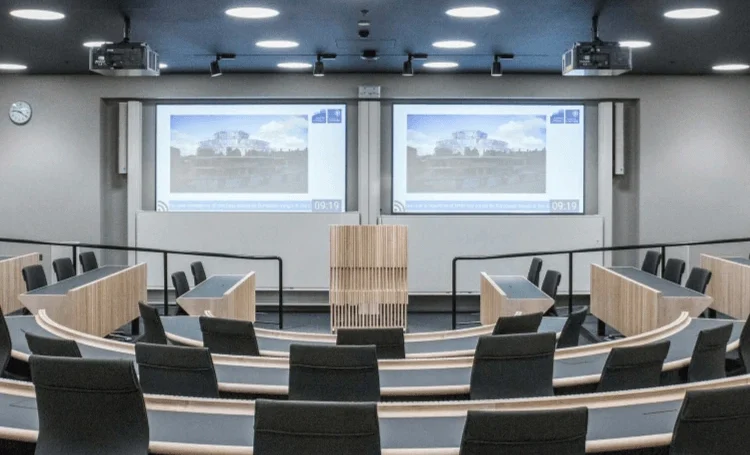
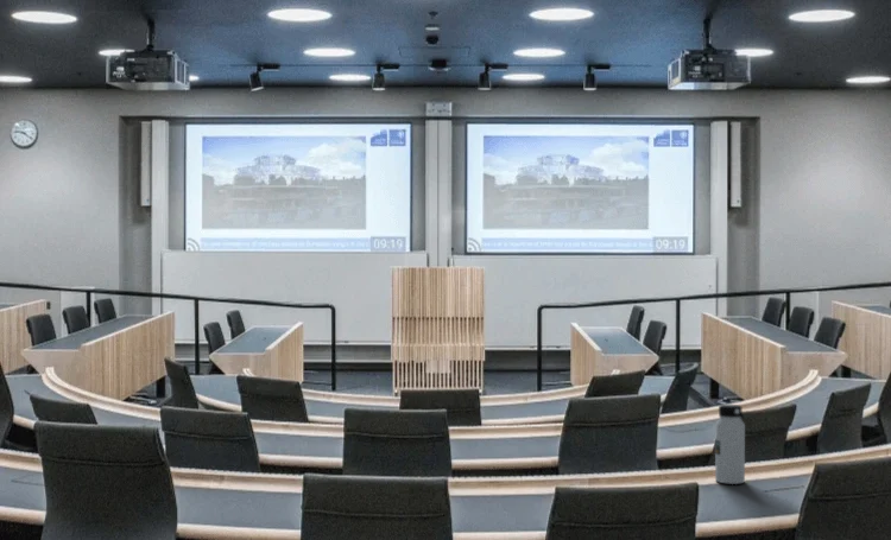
+ water bottle (729, 443)
